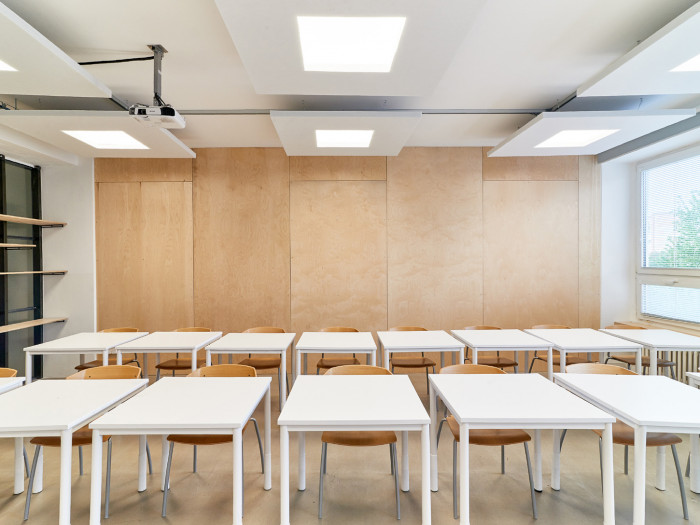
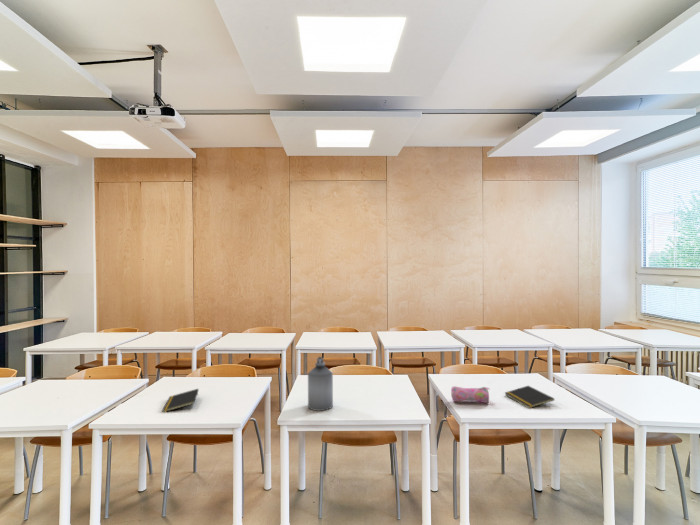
+ notepad (528, 396)
+ notepad (181, 399)
+ pencil case (470, 394)
+ bottle (320, 381)
